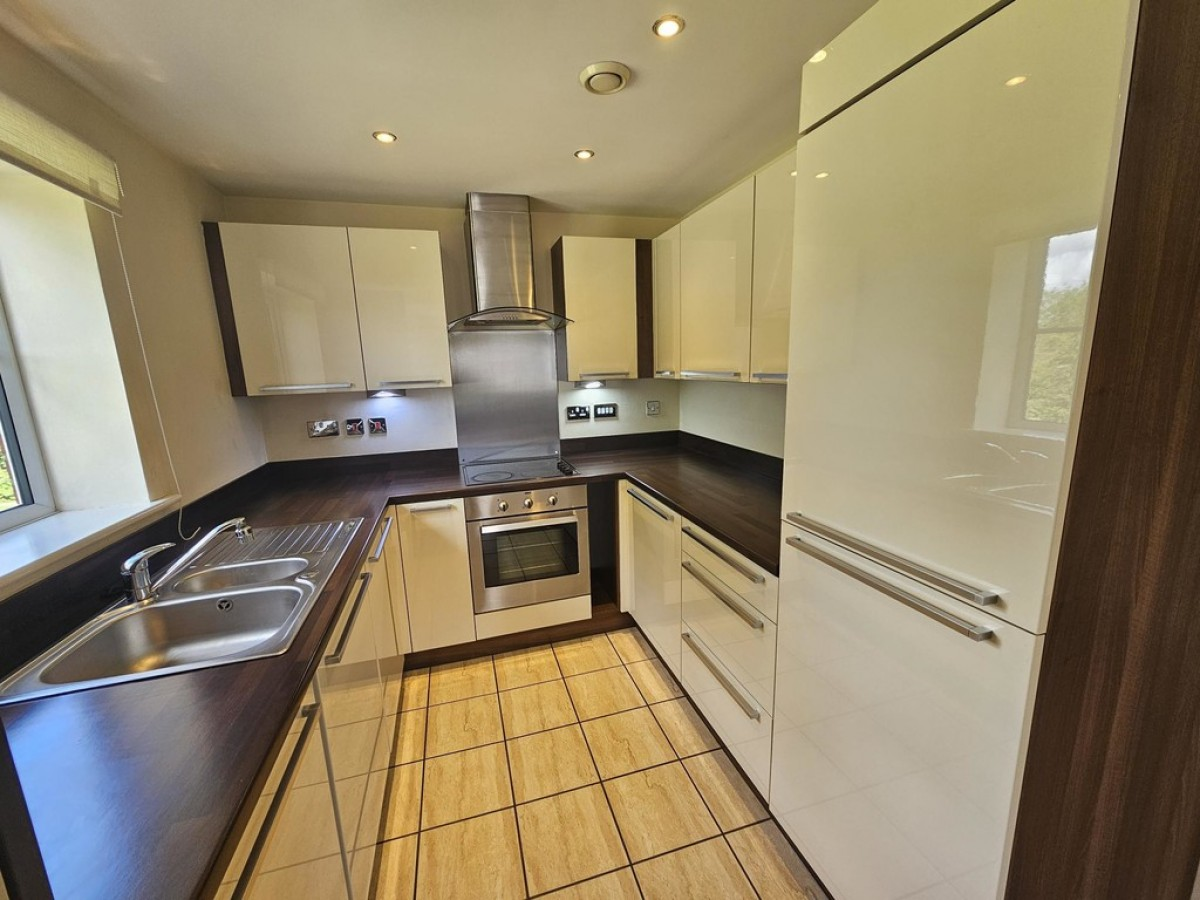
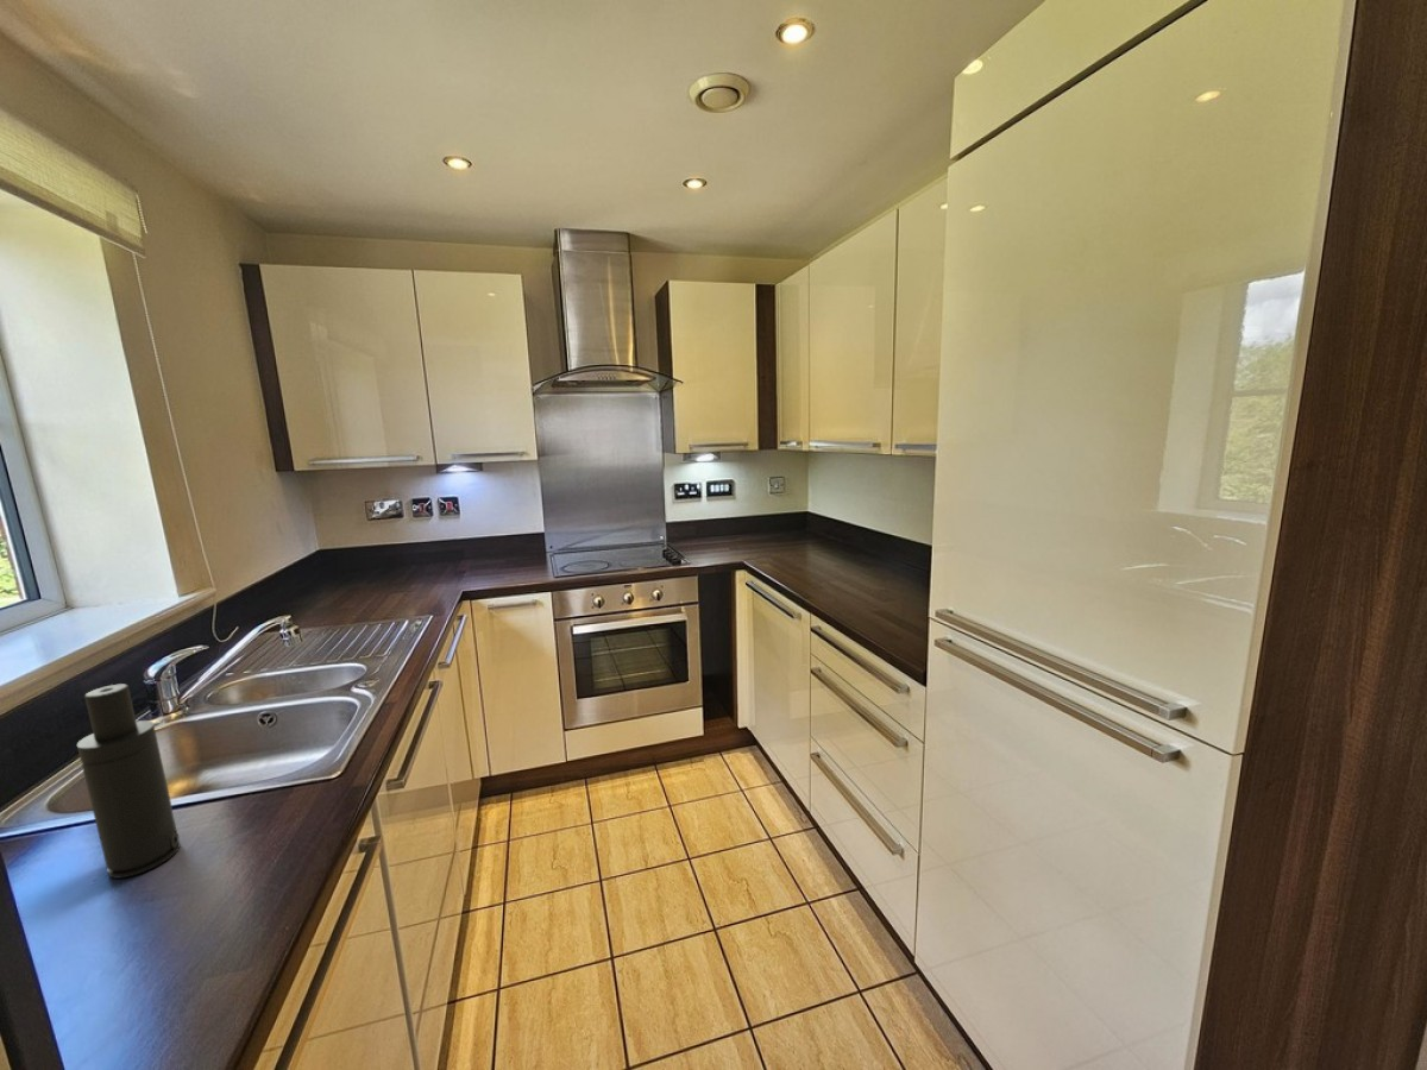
+ atomizer (126, 776)
